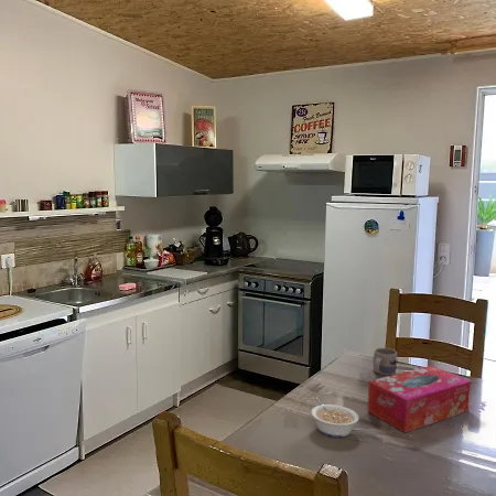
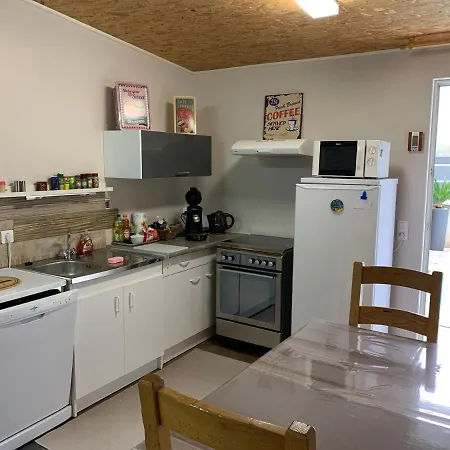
- legume (332, 419)
- mug (382, 362)
- tissue box (419, 396)
